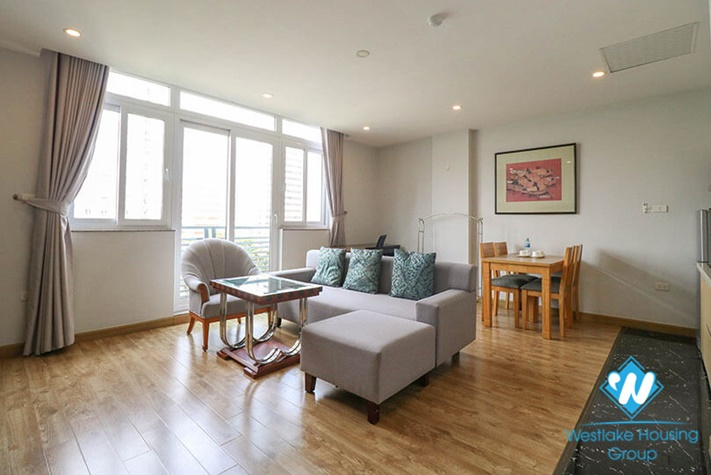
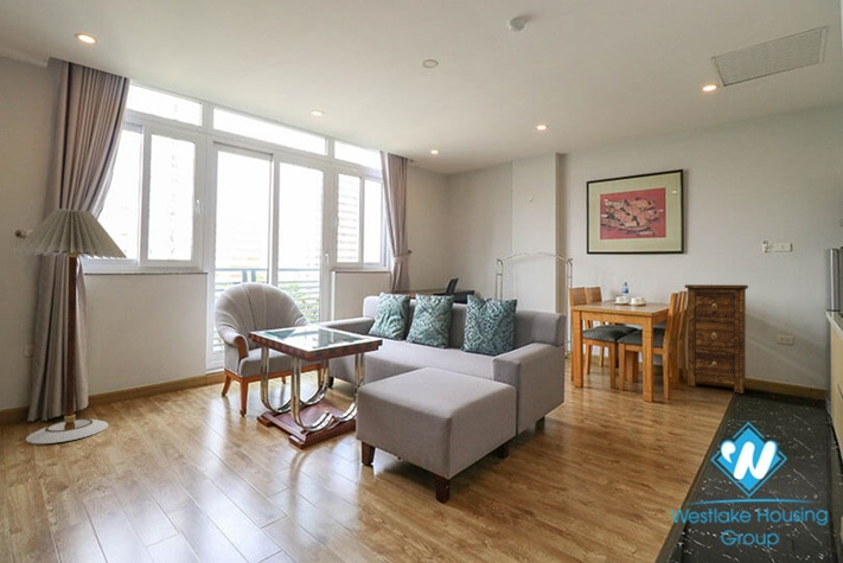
+ cabinet (716, 335)
+ floor lamp (71, 320)
